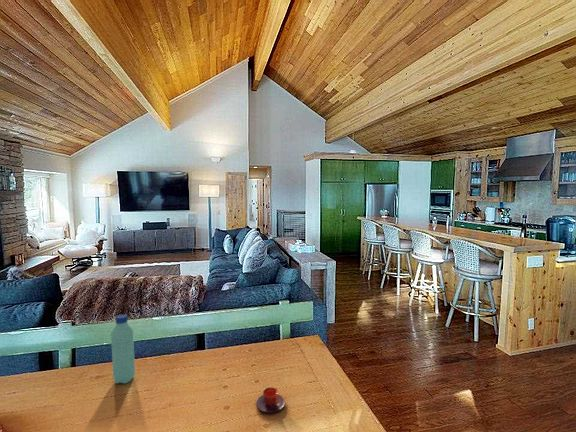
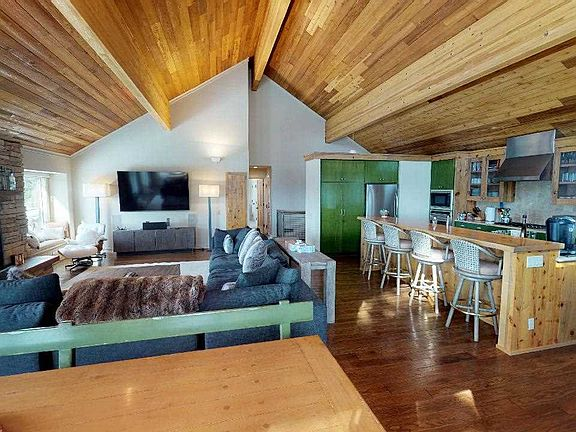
- water bottle (122, 348)
- teacup (270, 398)
